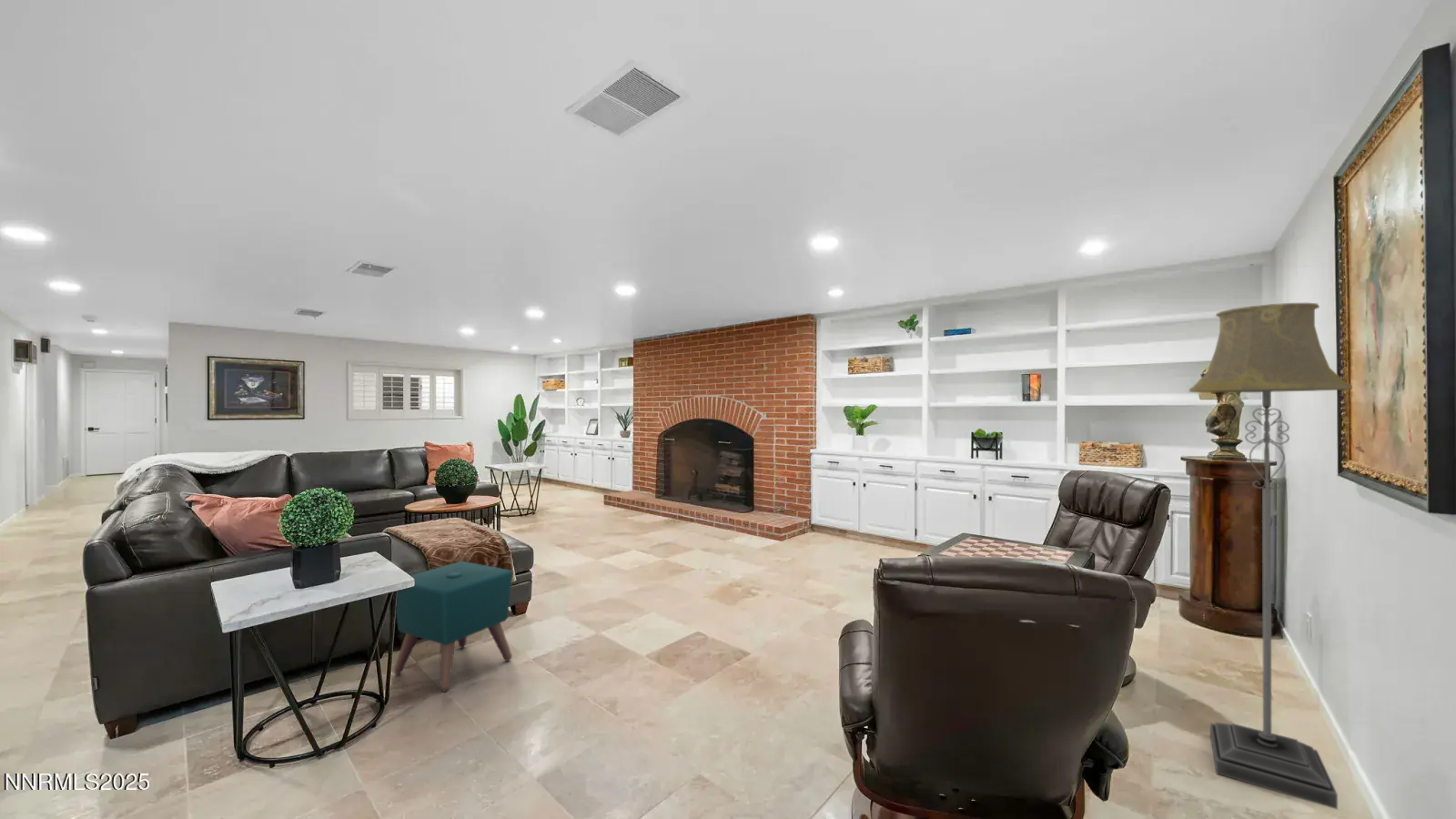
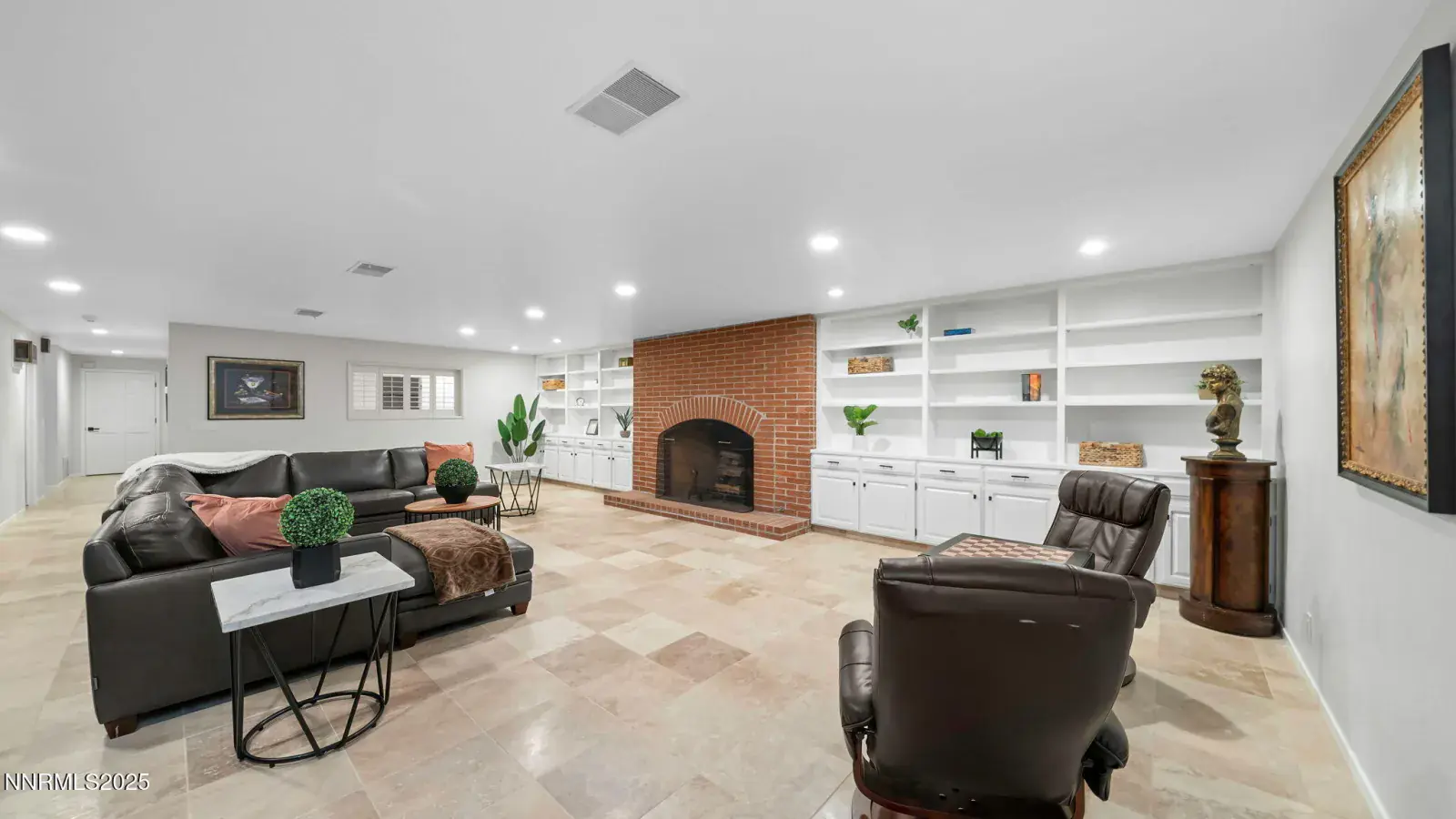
- ottoman (454, 620)
- floor lamp (1266, 539)
